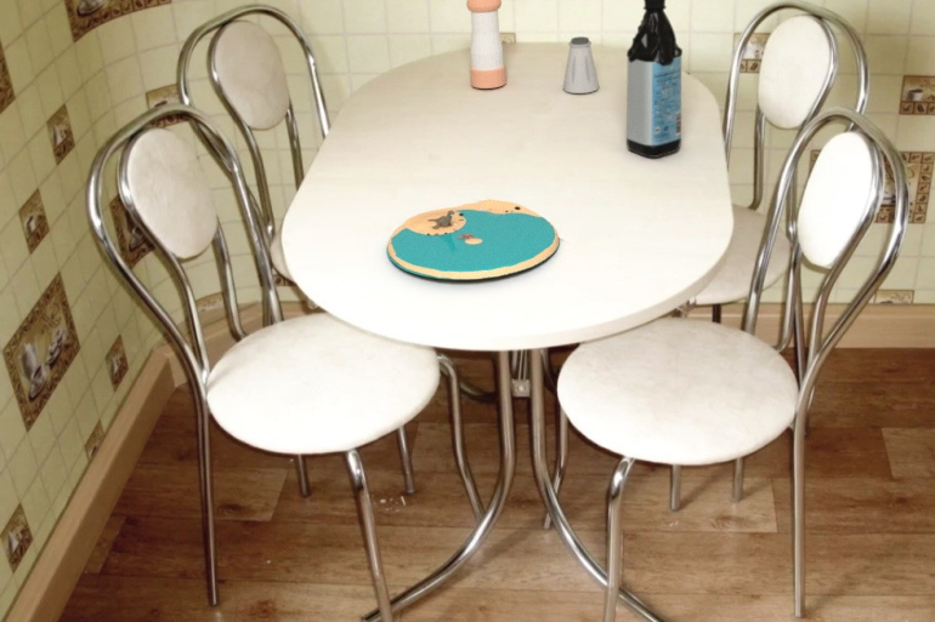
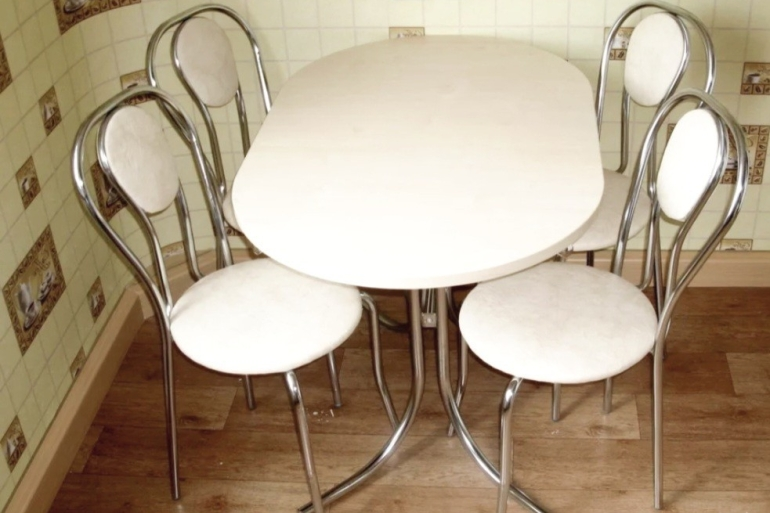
- plate (471, 228)
- pepper shaker (486, 36)
- water bottle (653, 73)
- saltshaker (580, 63)
